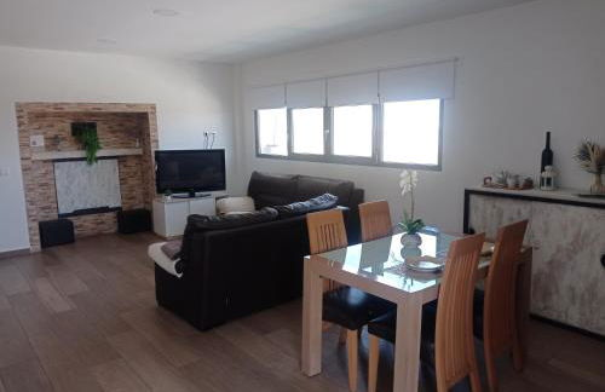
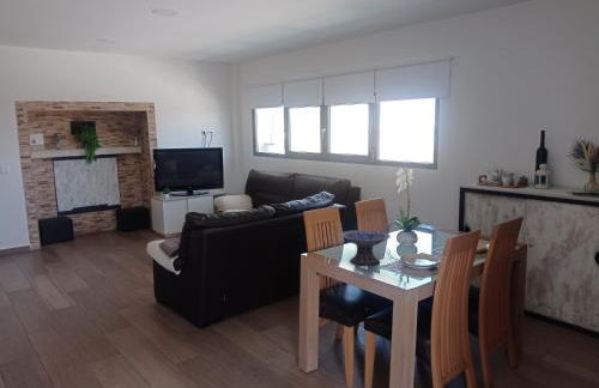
+ decorative bowl (364, 247)
